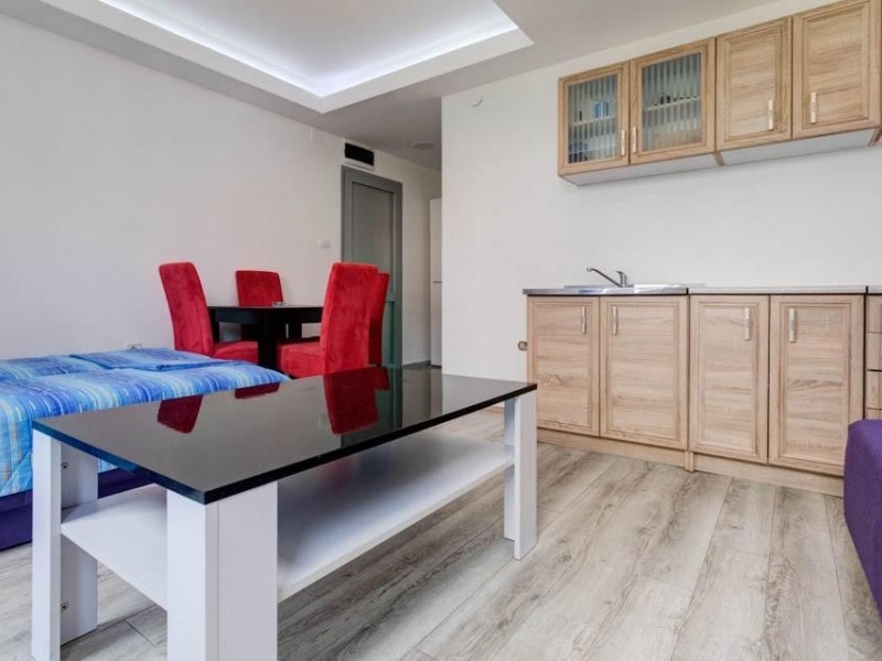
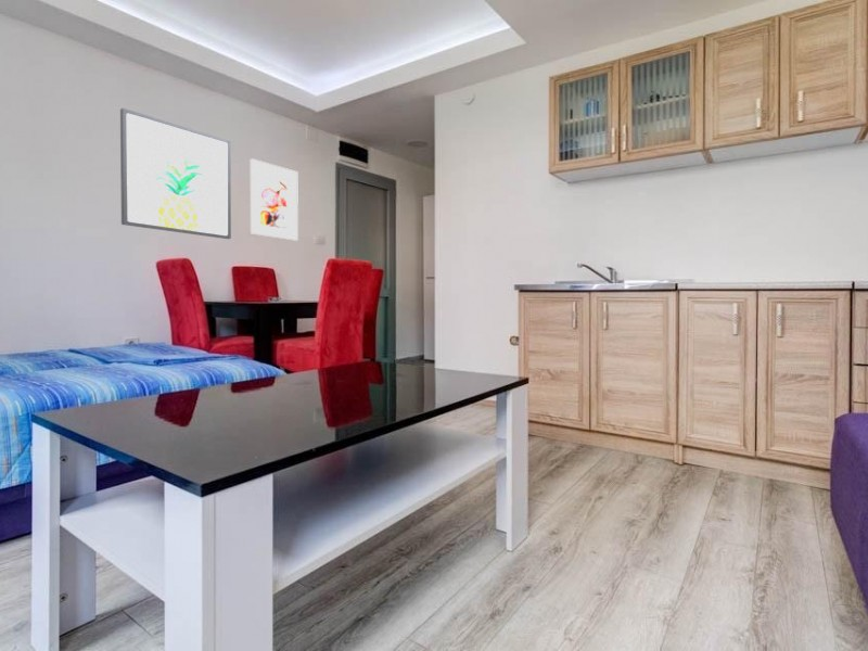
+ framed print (275, 201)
+ wall art (180, 179)
